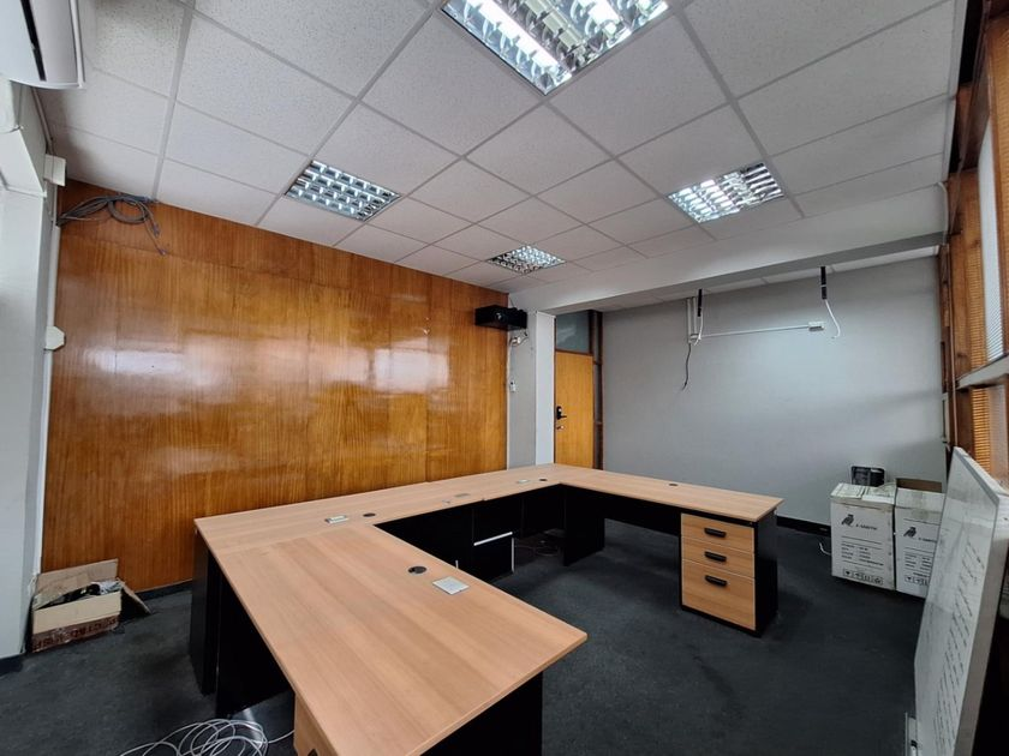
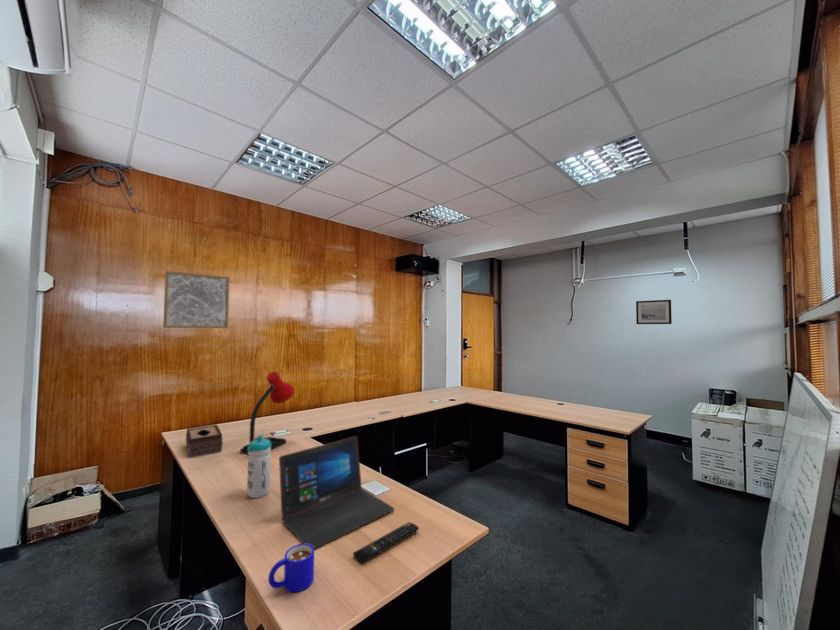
+ mug (291, 570)
+ tissue box (203, 439)
+ desk lamp (272, 401)
+ laptop (338, 484)
+ remote control (388, 540)
+ water bottle (259, 464)
+ wall art (653, 312)
+ wall art (198, 301)
